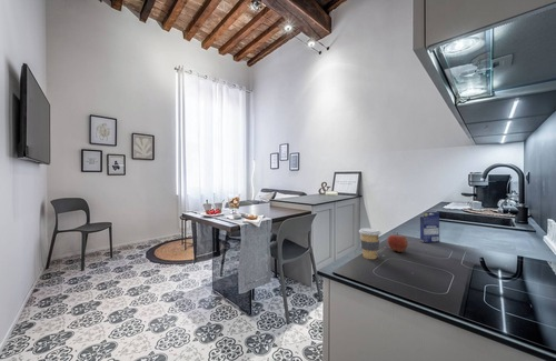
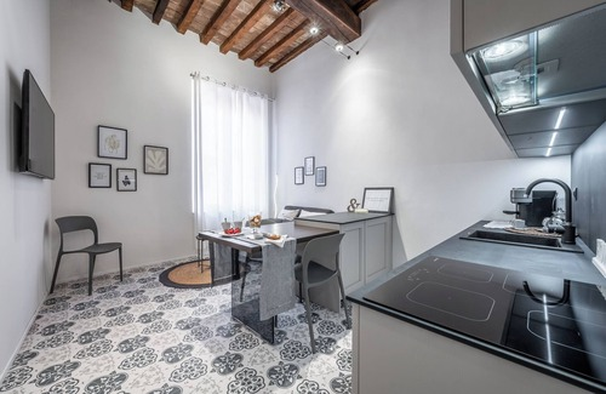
- apple (397, 241)
- coffee cup (369, 243)
- small box (429, 225)
